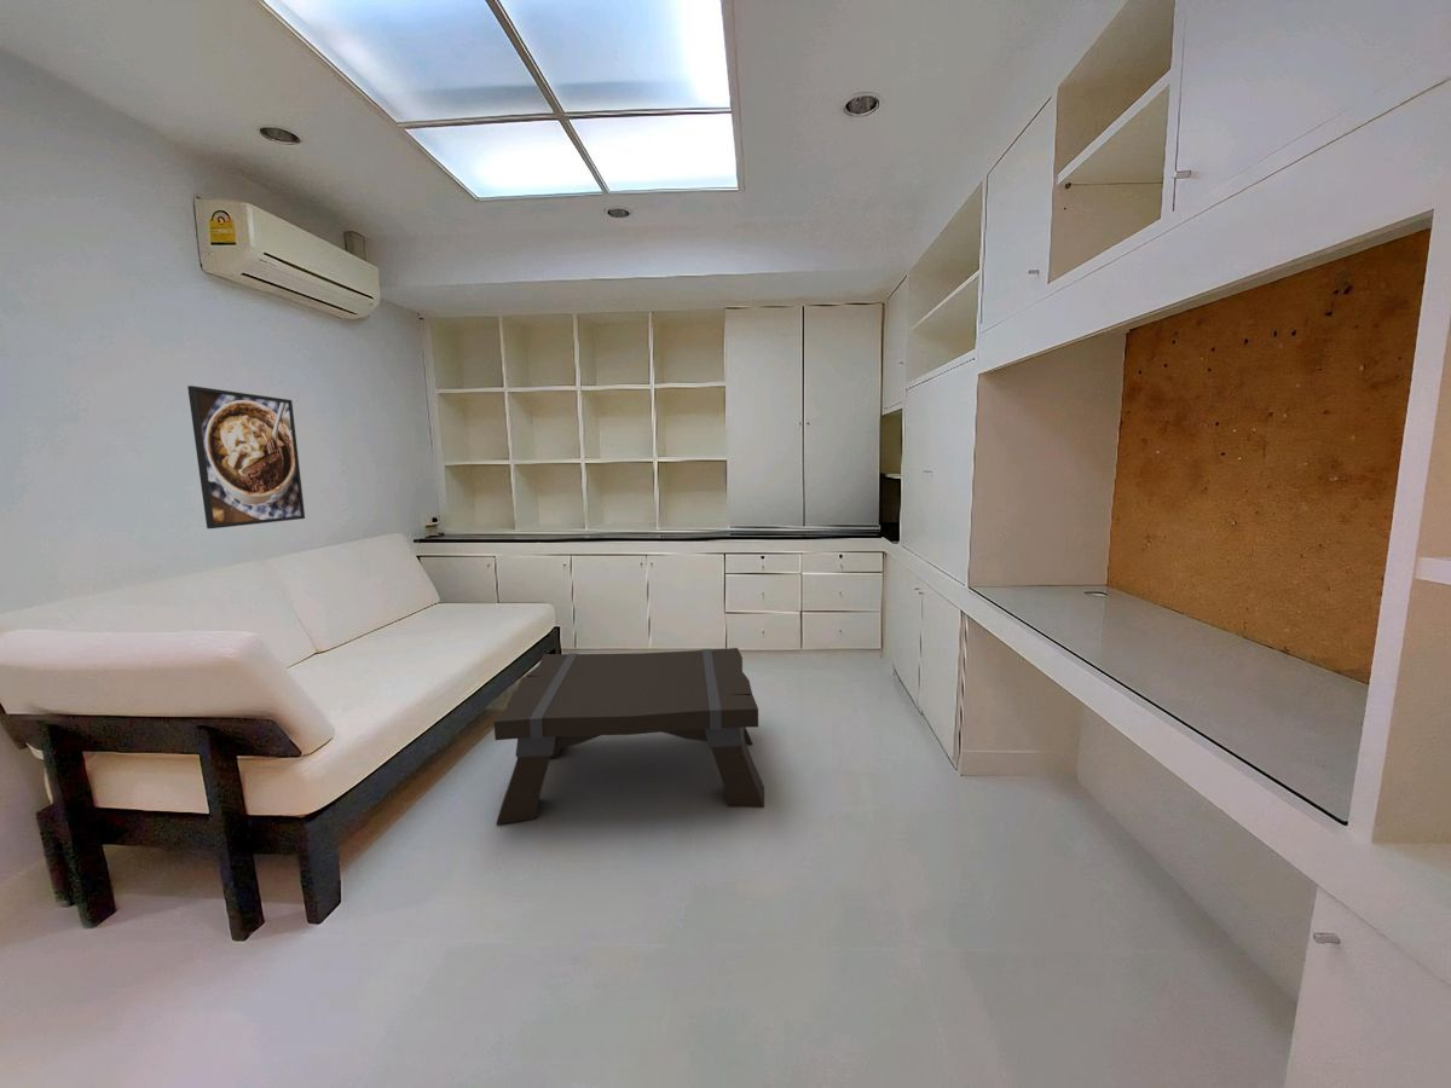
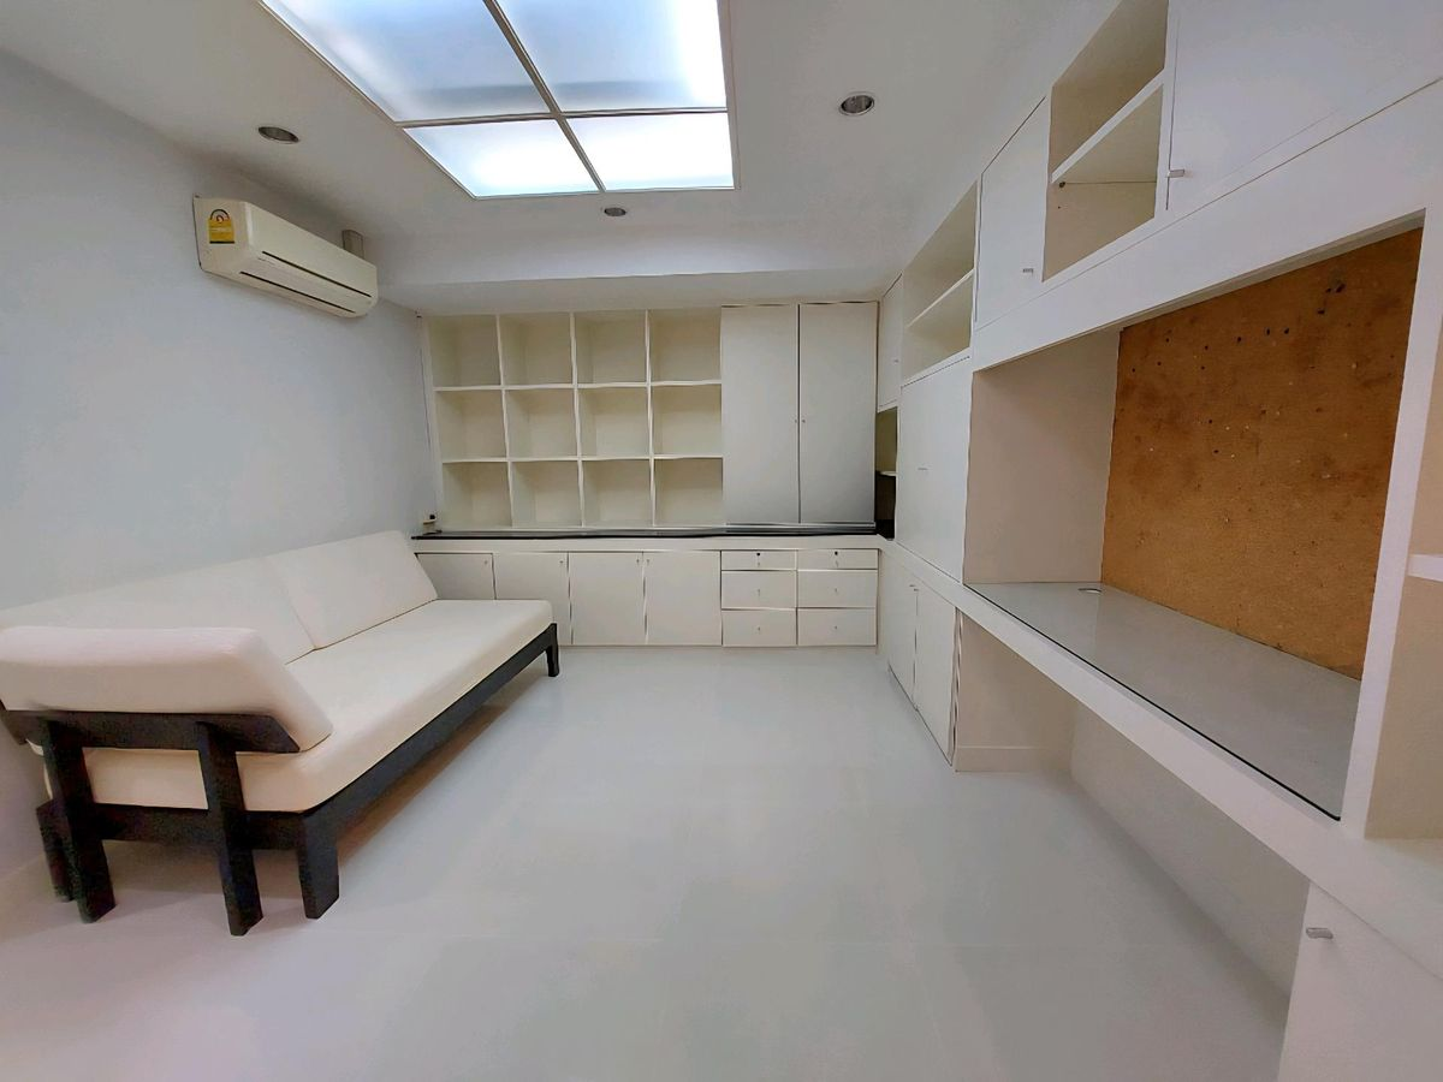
- coffee table (637, 724)
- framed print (252, 459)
